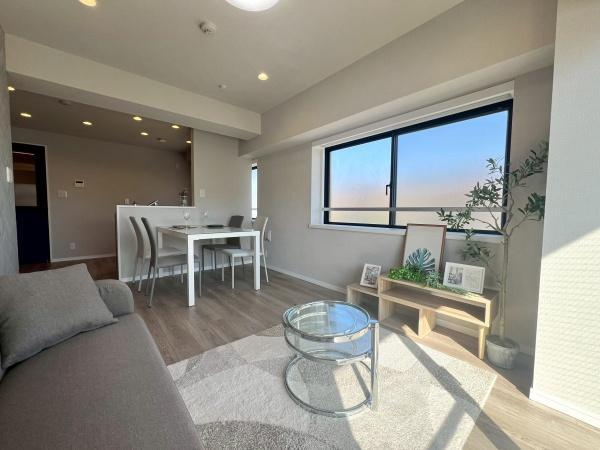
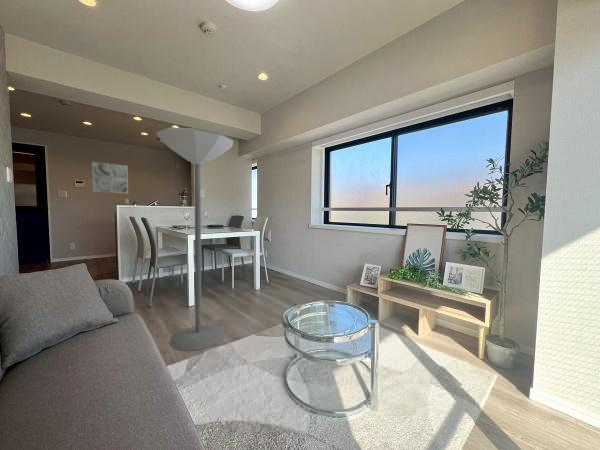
+ floor lamp (197, 239)
+ wall art (111, 177)
